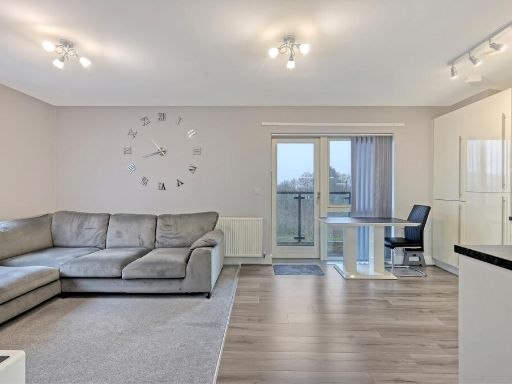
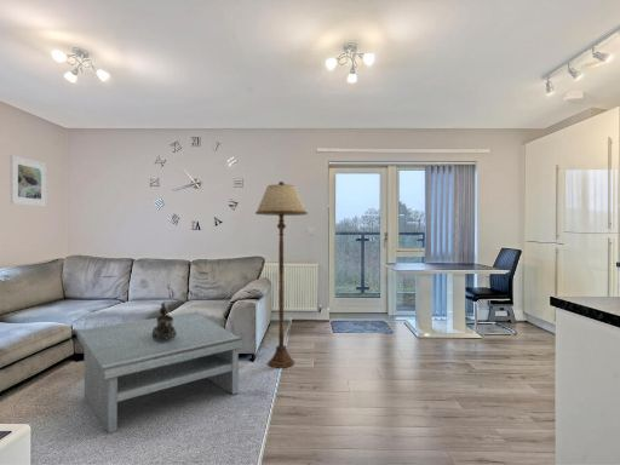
+ floor lamp (281, 272)
+ decorative bowl (165, 318)
+ coffee table (160, 361)
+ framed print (29, 182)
